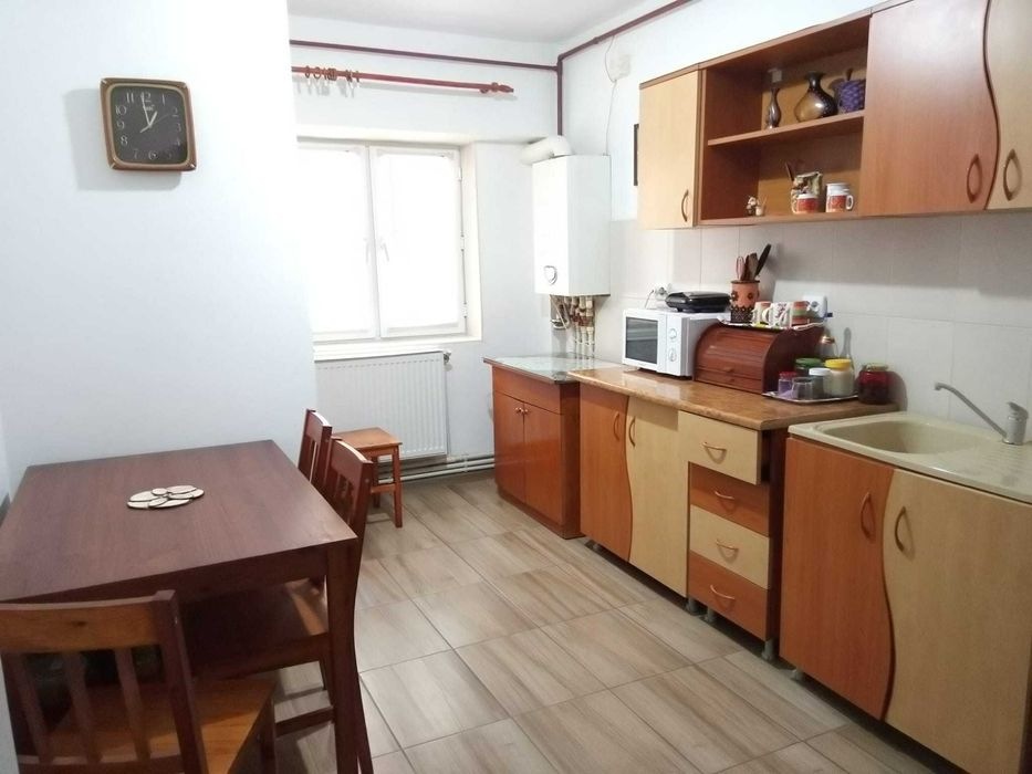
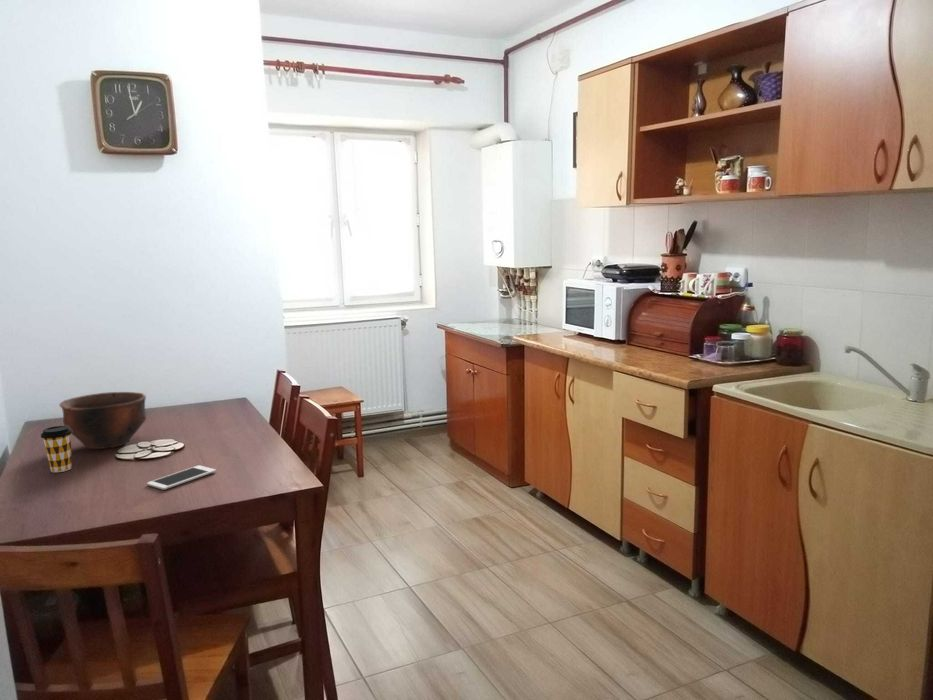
+ cell phone (182, 477)
+ bowl (106, 421)
+ coffee cup (58, 449)
